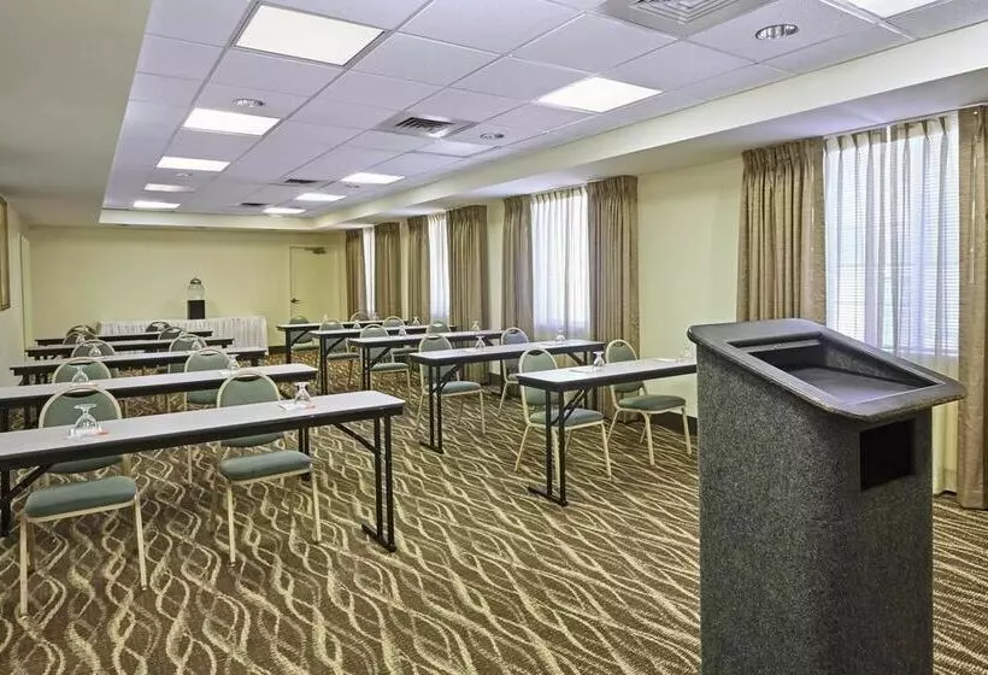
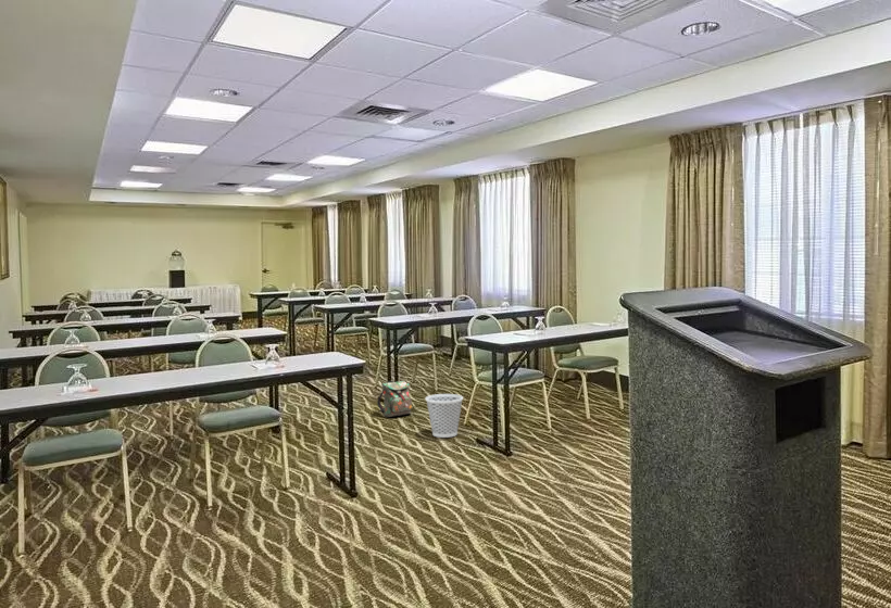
+ wastebasket (444, 416)
+ backpack (393, 396)
